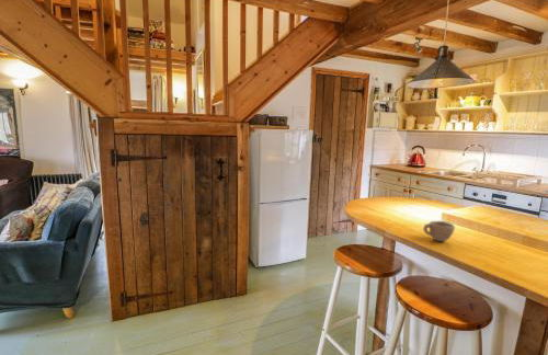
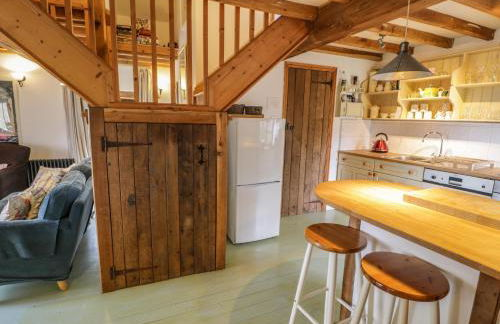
- cup (437, 231)
